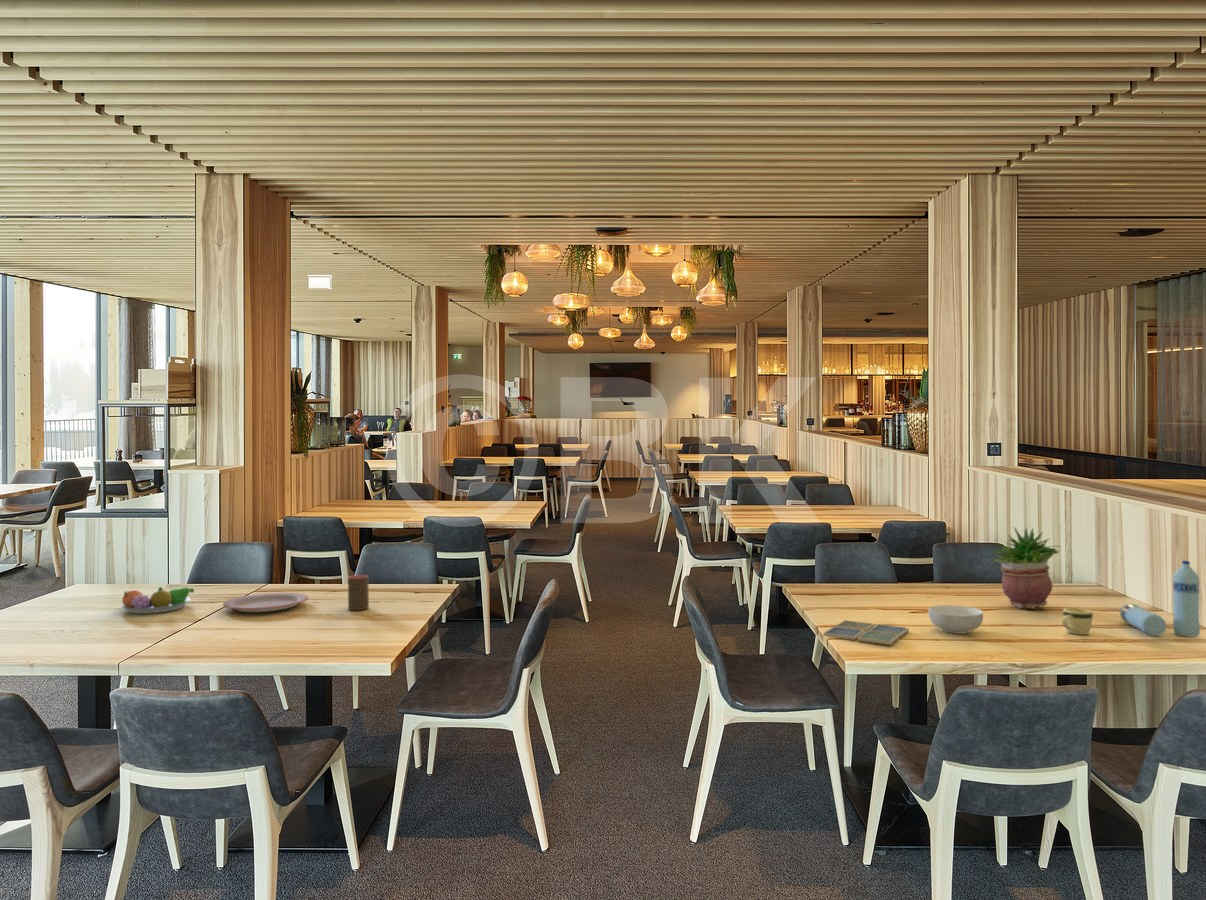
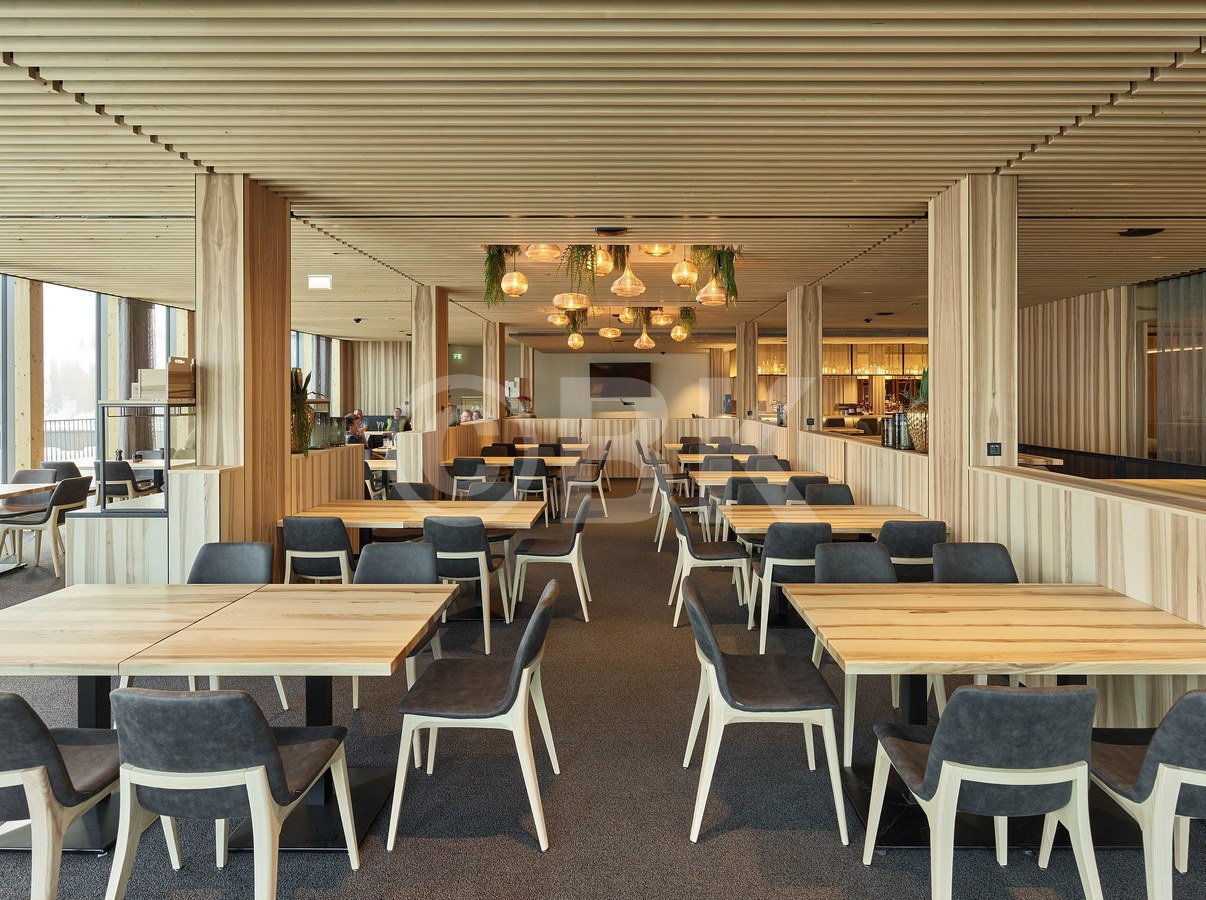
- mug (1074, 621)
- water bottle (1141, 607)
- cup (358, 592)
- drink coaster (866, 631)
- plate (266, 603)
- fruit bowl (158, 596)
- potted plant (1024, 566)
- cereal bowl (955, 620)
